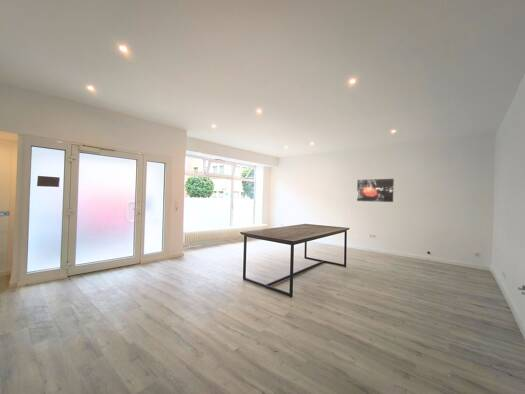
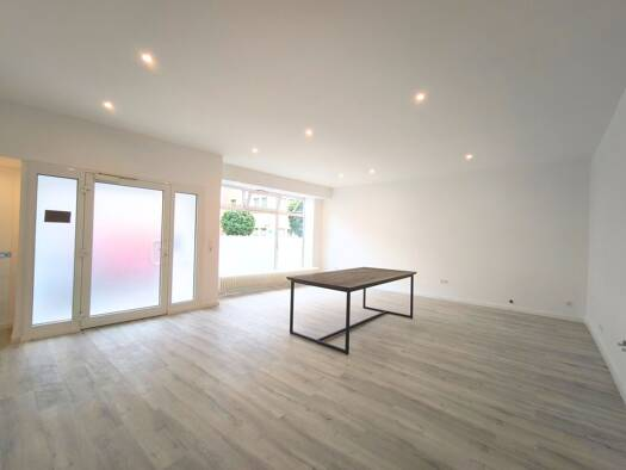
- wall art (374, 190)
